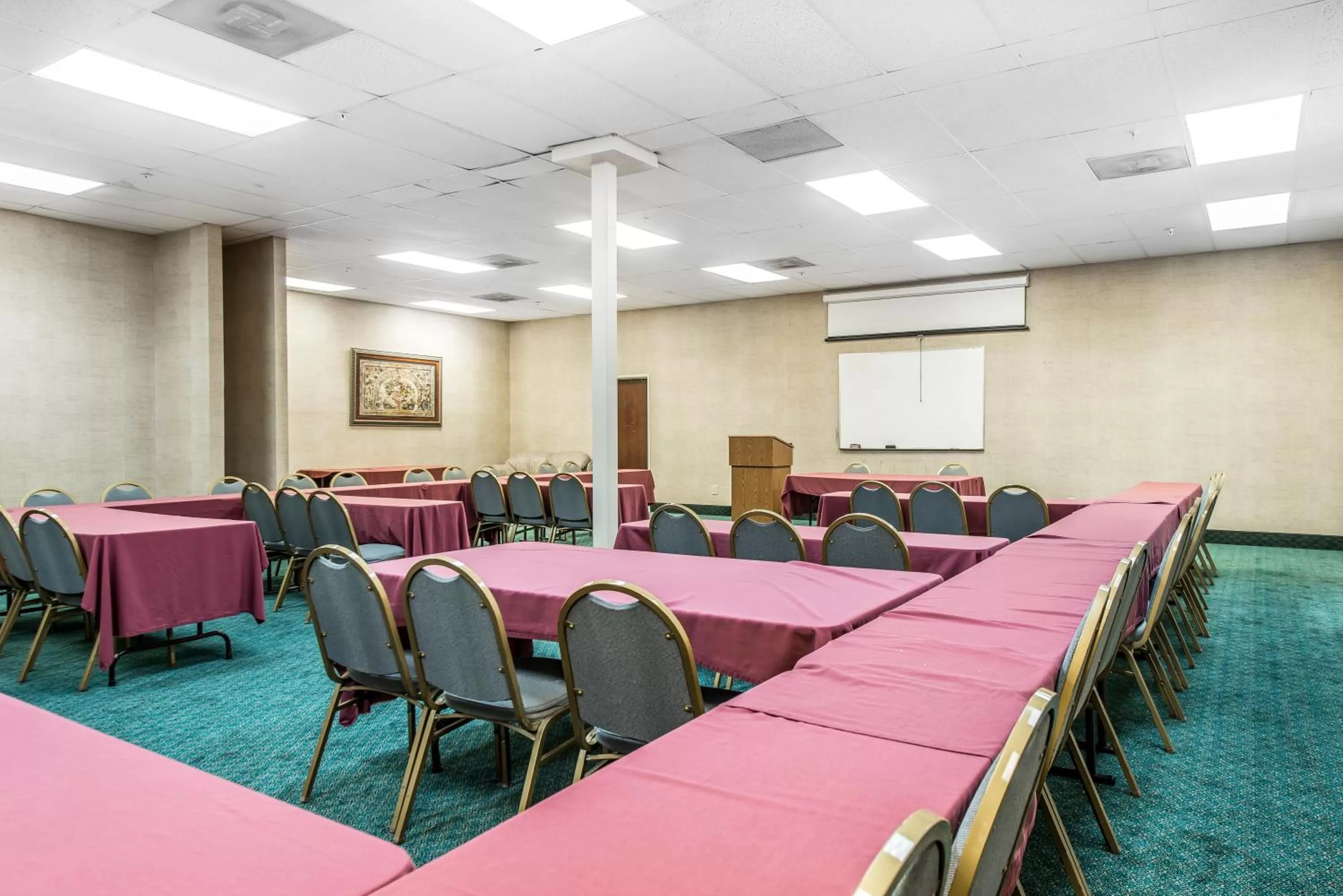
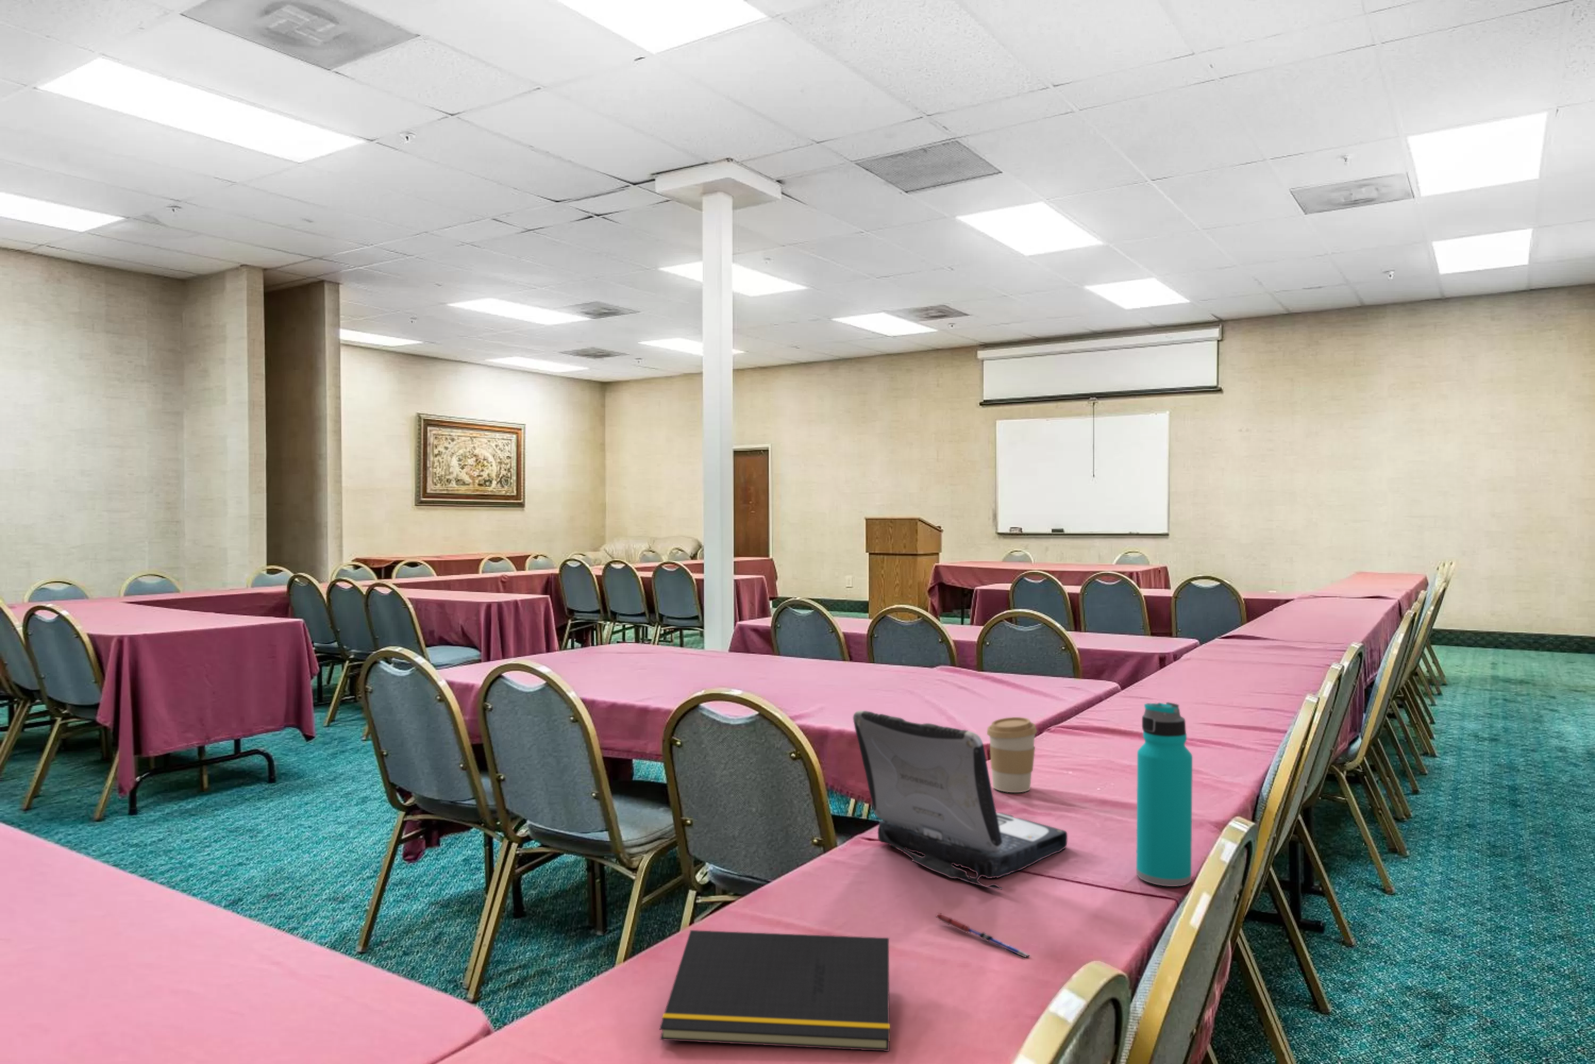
+ water bottle (1164, 791)
+ pen (980, 933)
+ laptop (961, 780)
+ coffee cup (1011, 753)
+ notepad (781, 986)
